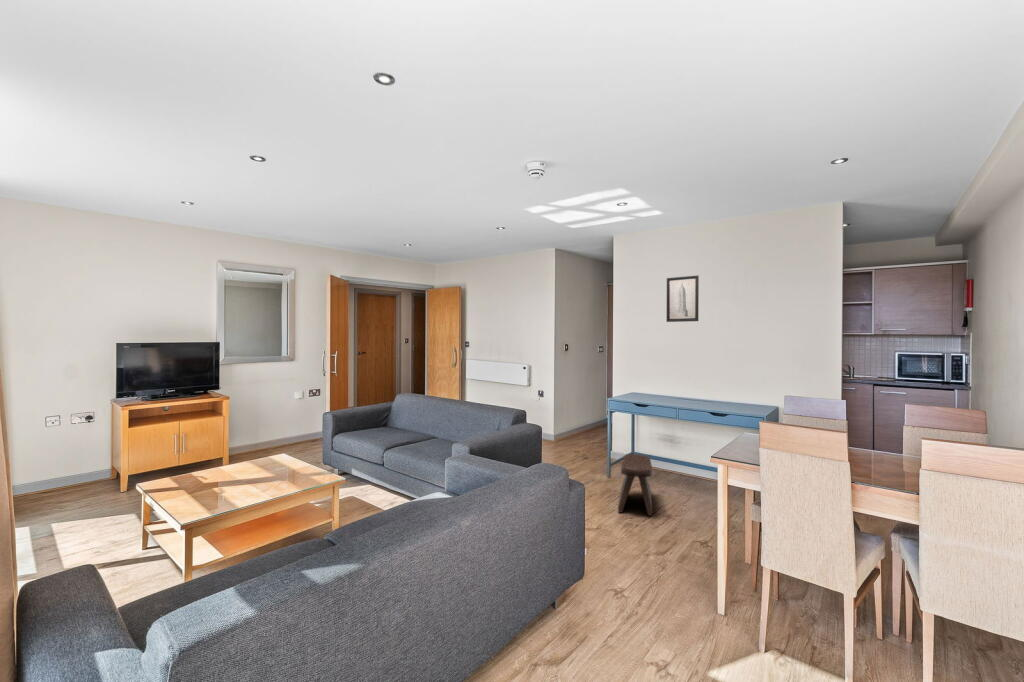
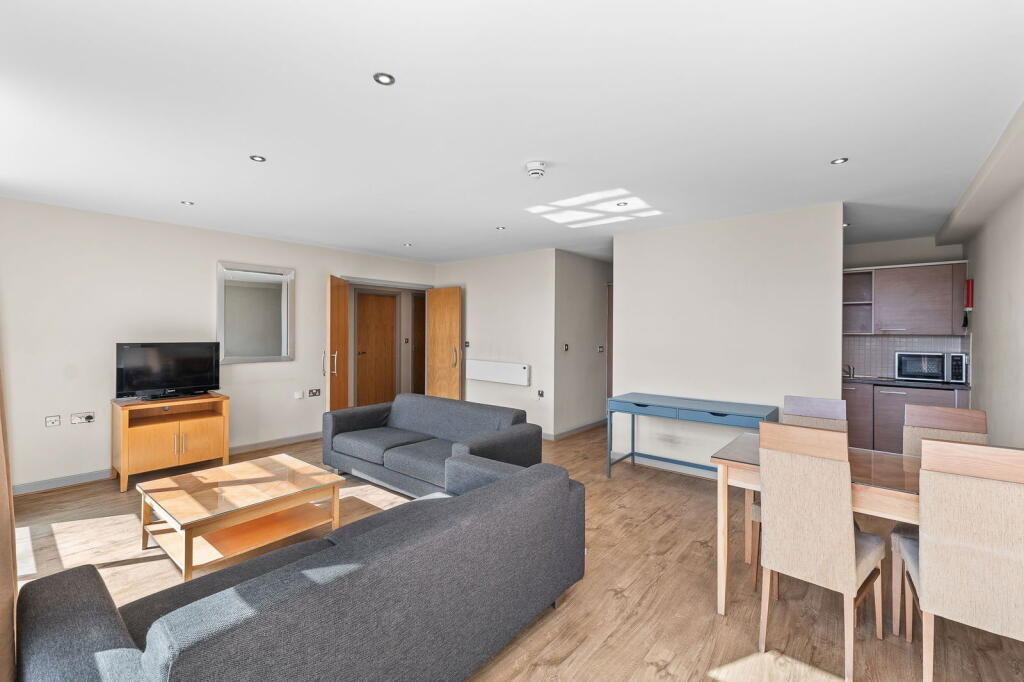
- wall art (682, 299)
- stool (632, 482)
